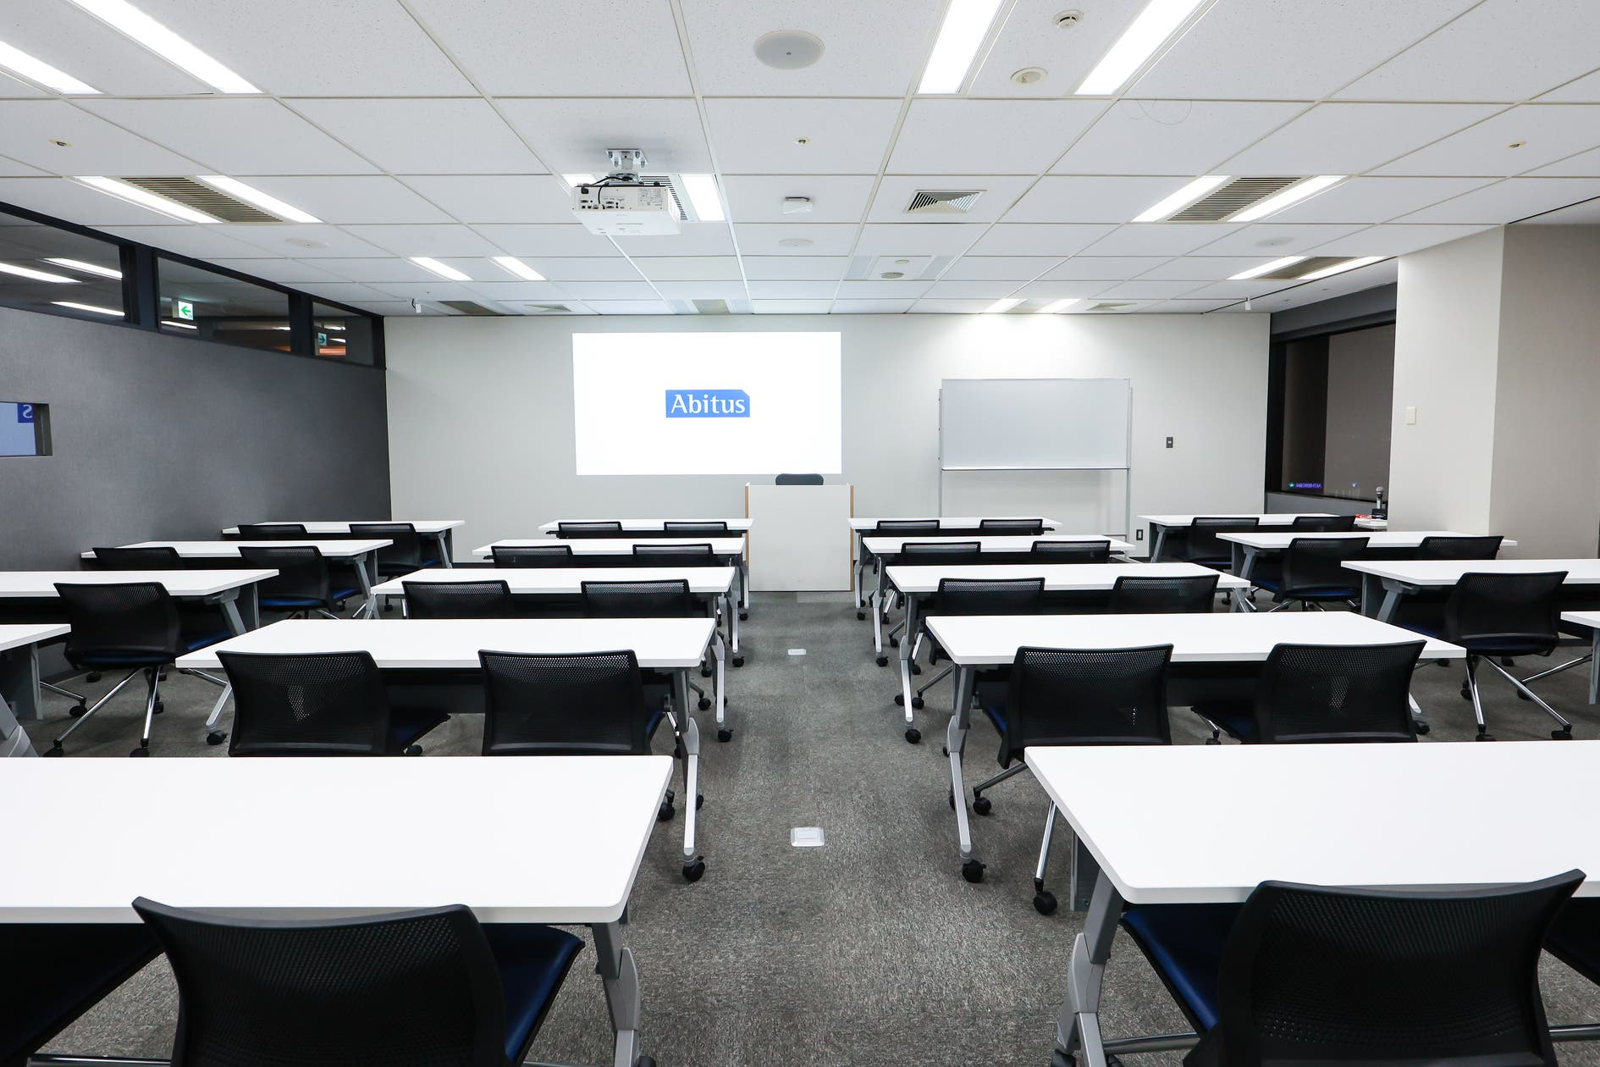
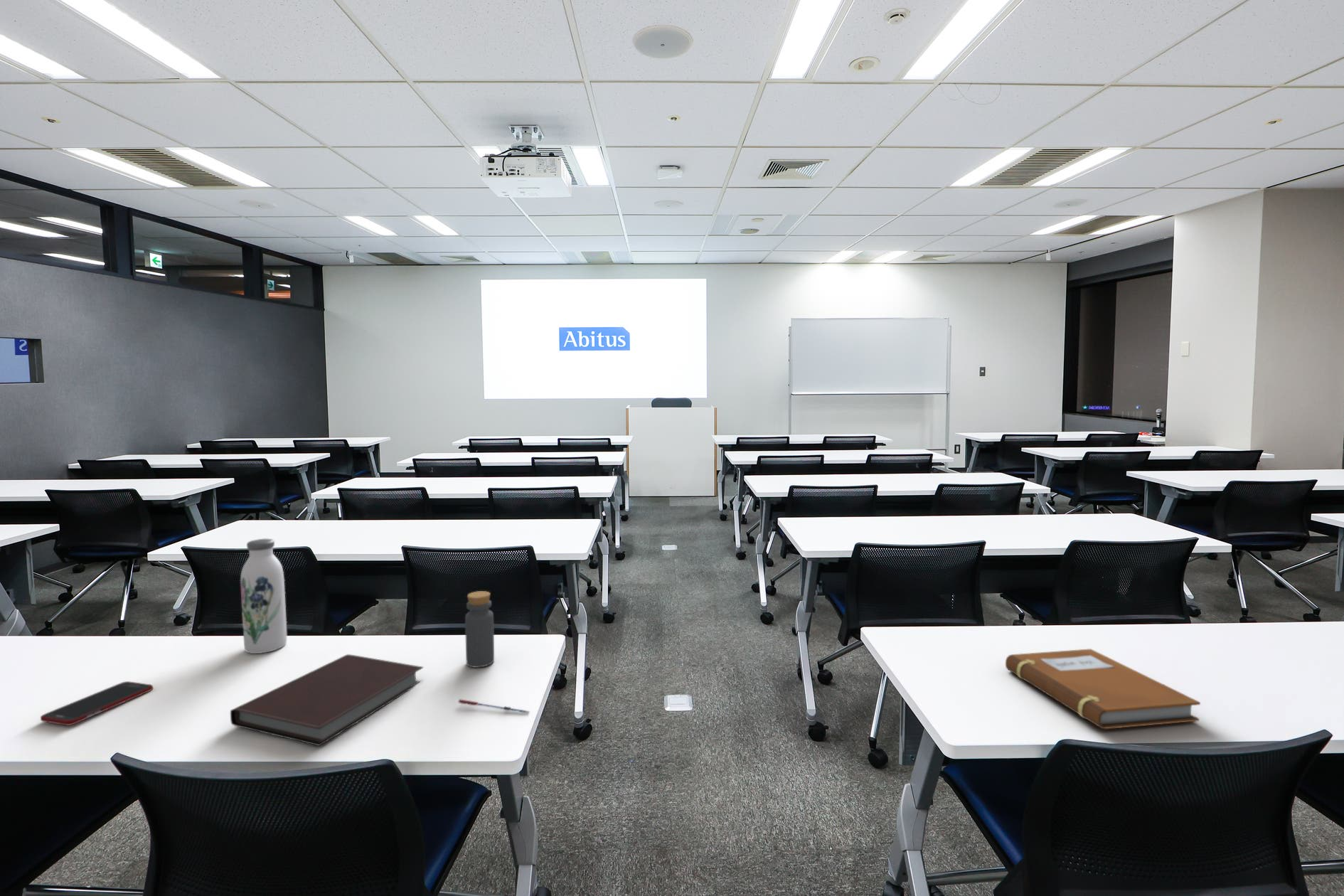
+ water bottle (263, 594)
+ cell phone (100, 702)
+ notebook (334, 693)
+ notebook (1091, 683)
+ bottle (479, 628)
+ pen (494, 706)
